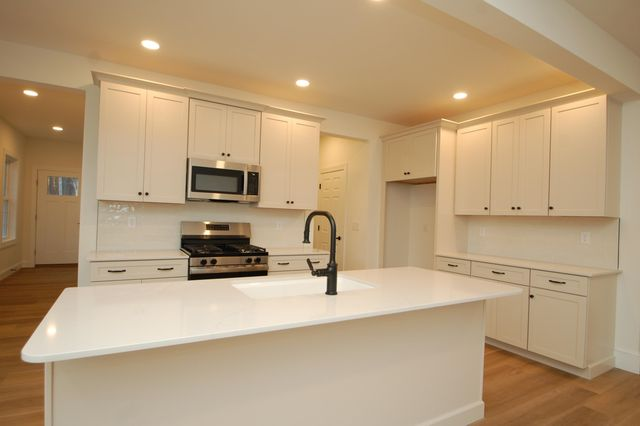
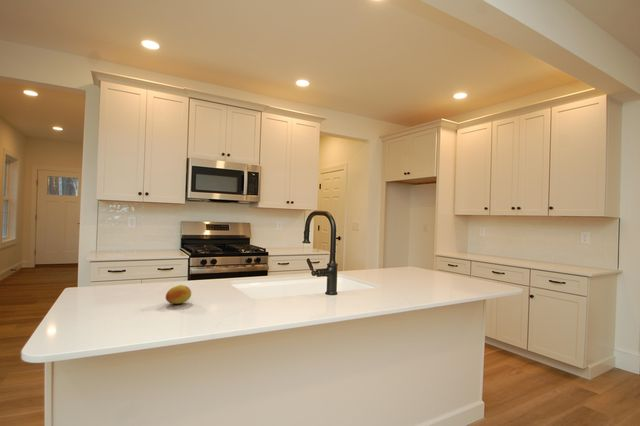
+ fruit (178, 294)
